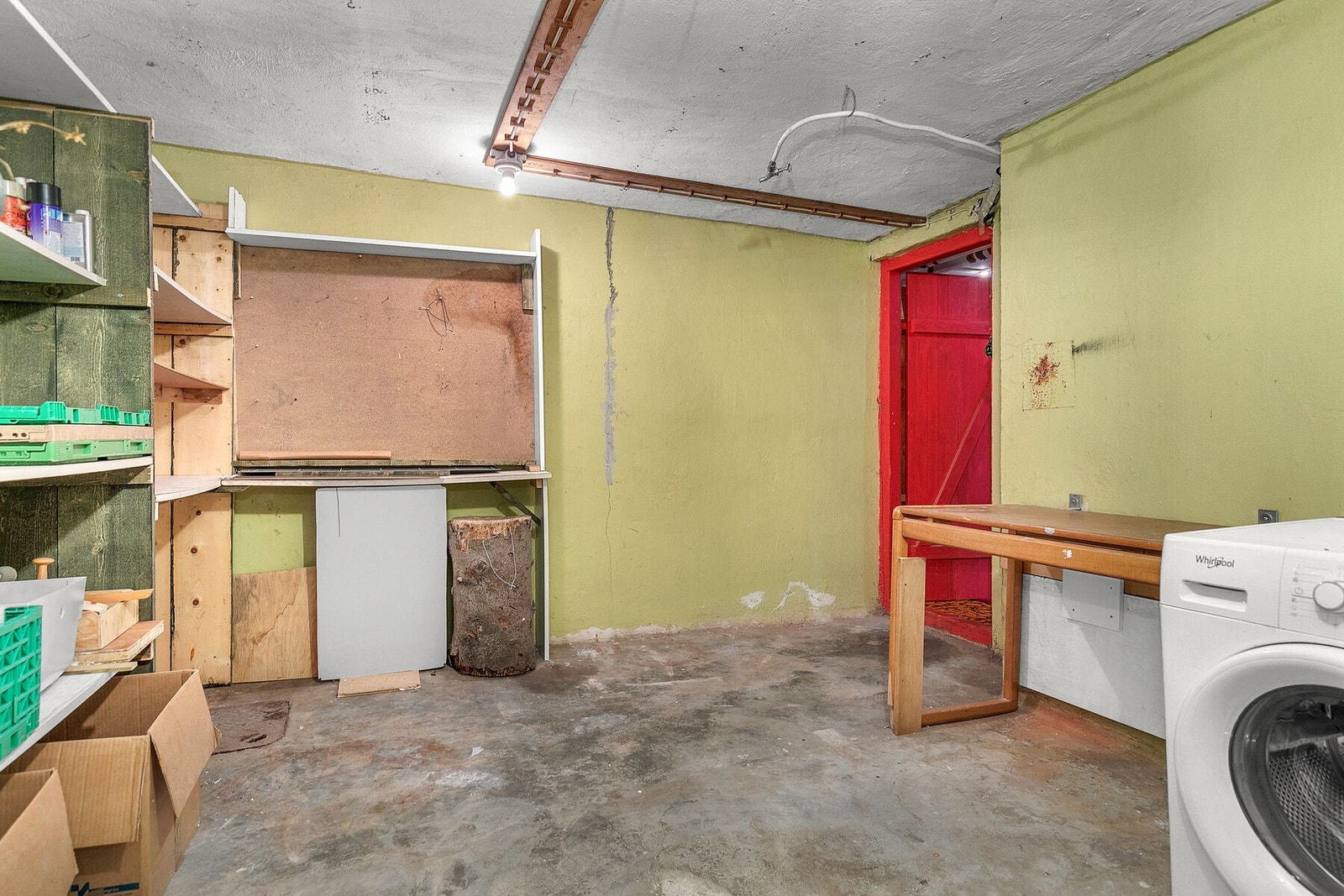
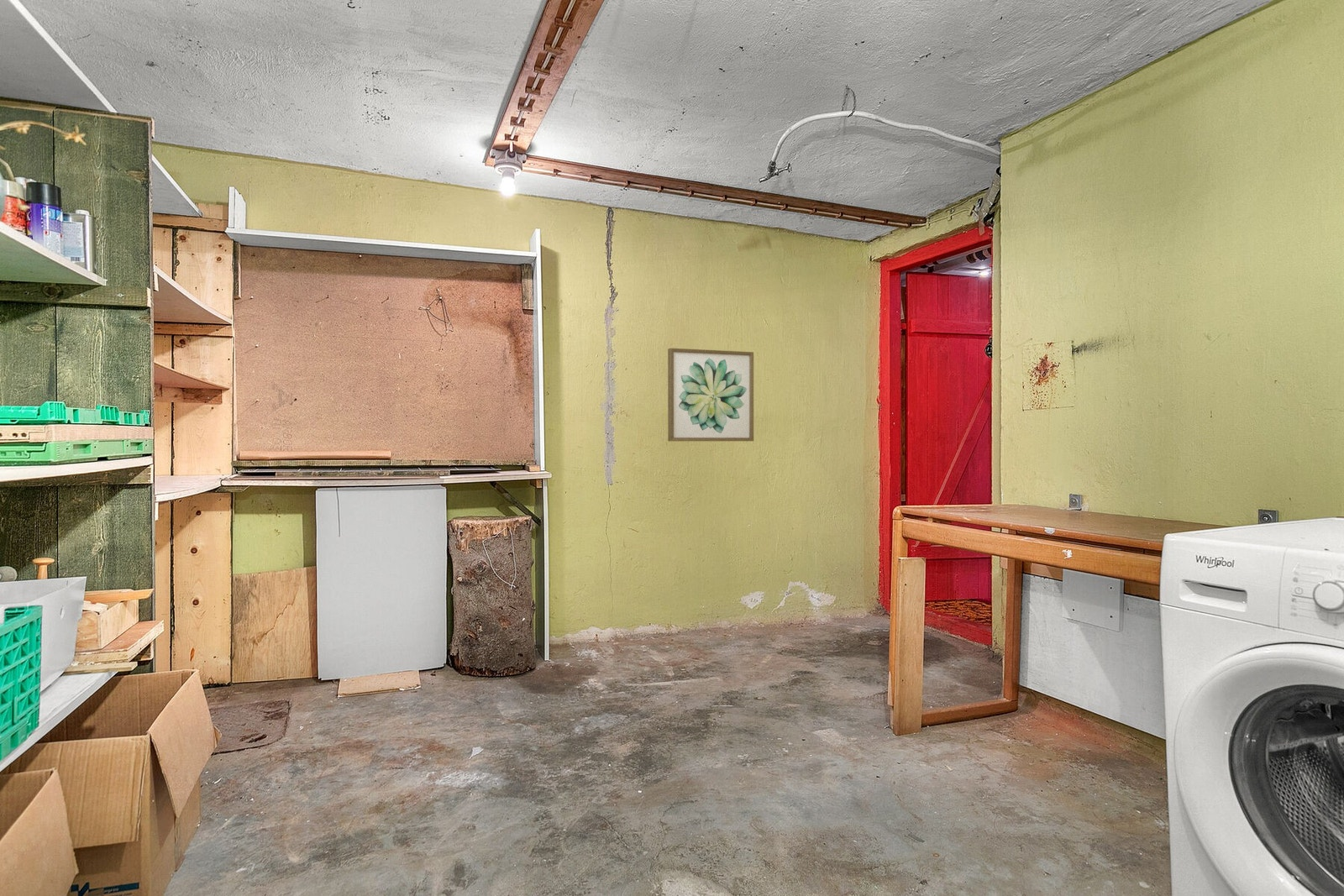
+ wall art (711, 396)
